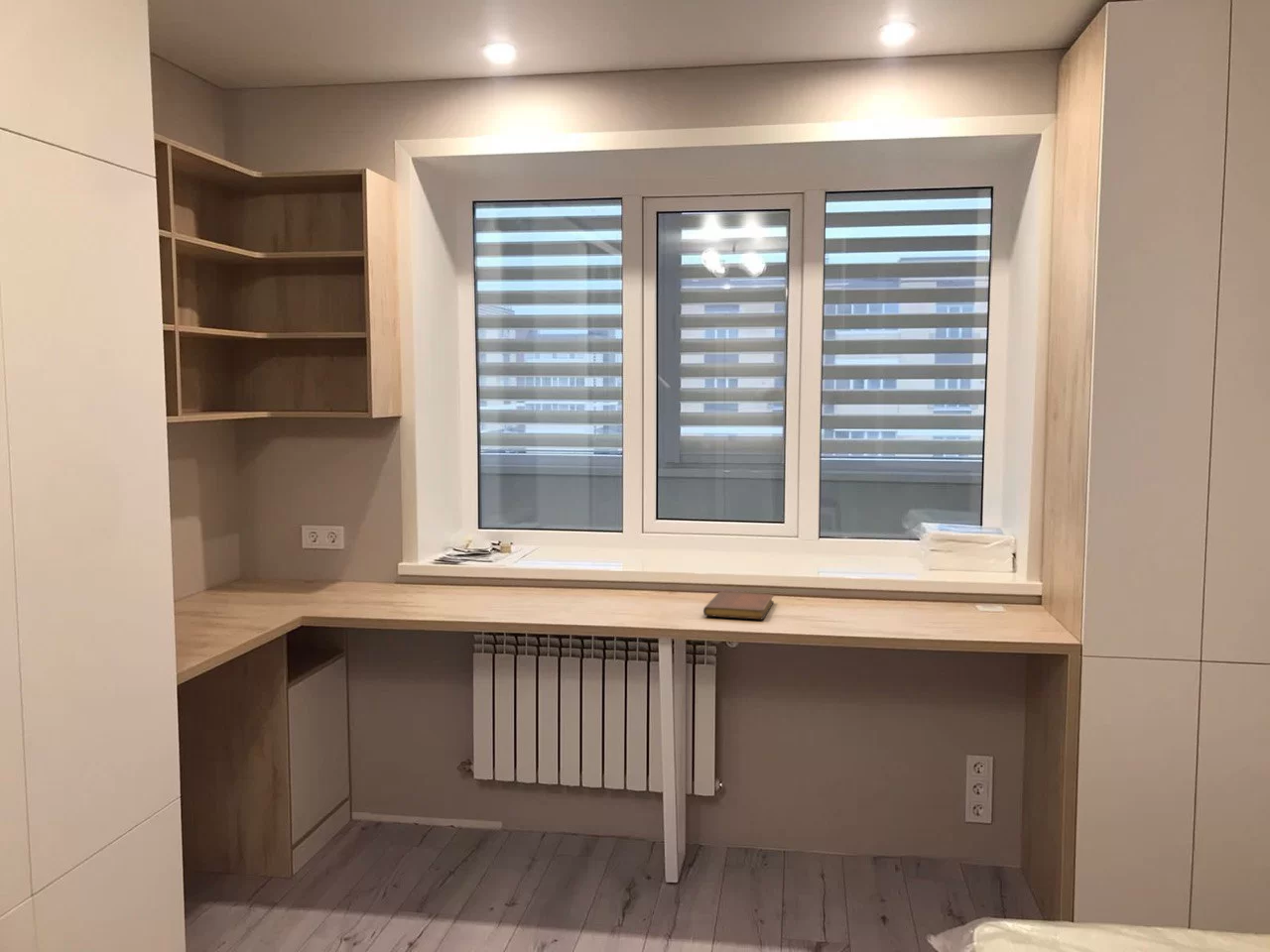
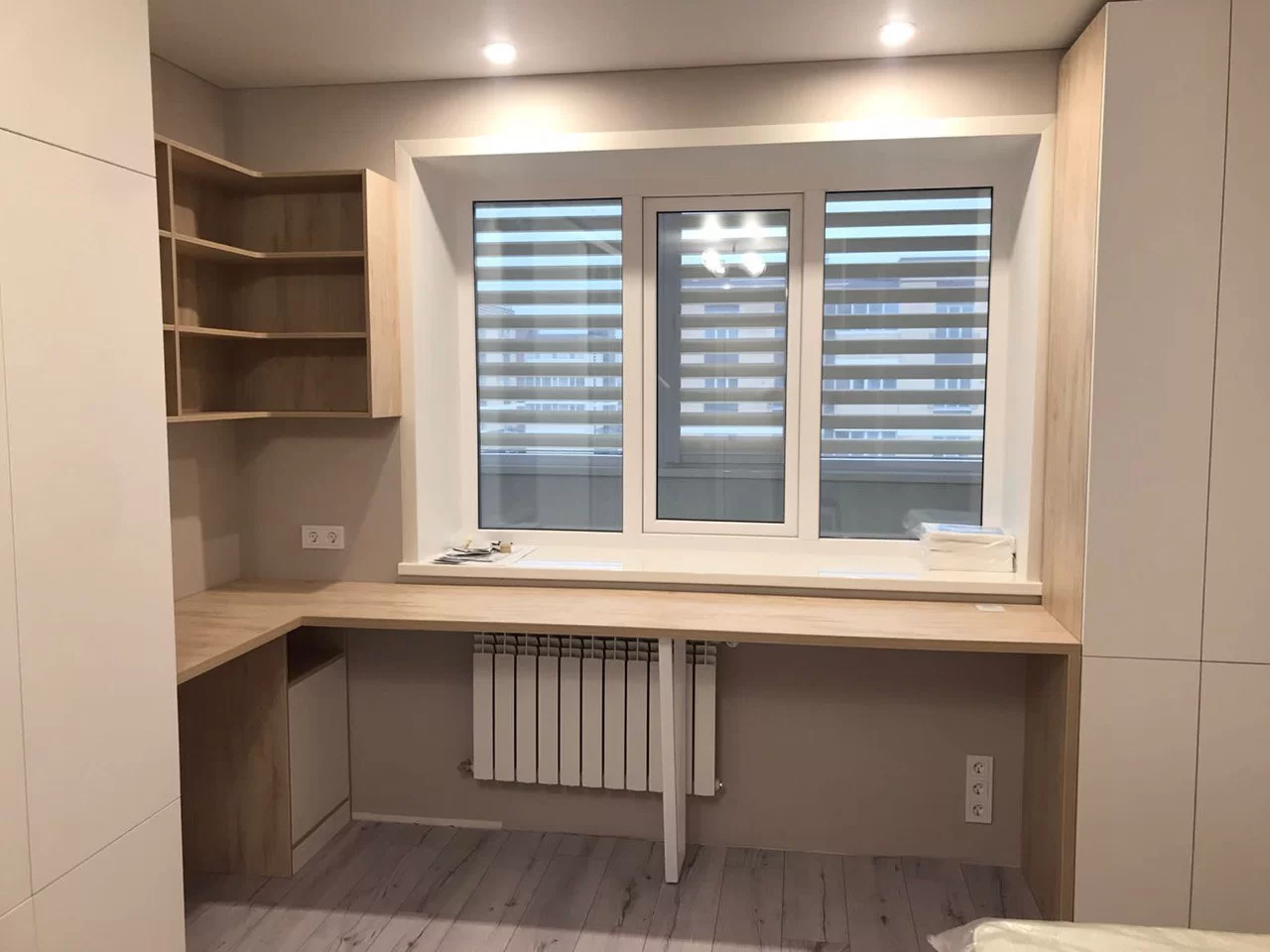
- notebook (739, 604)
